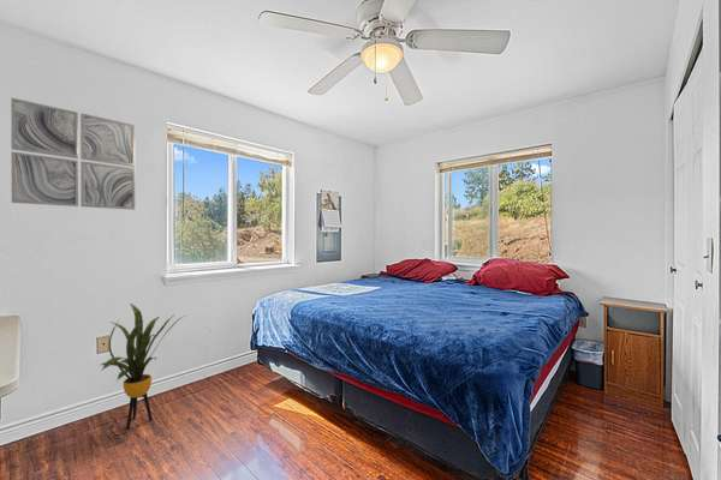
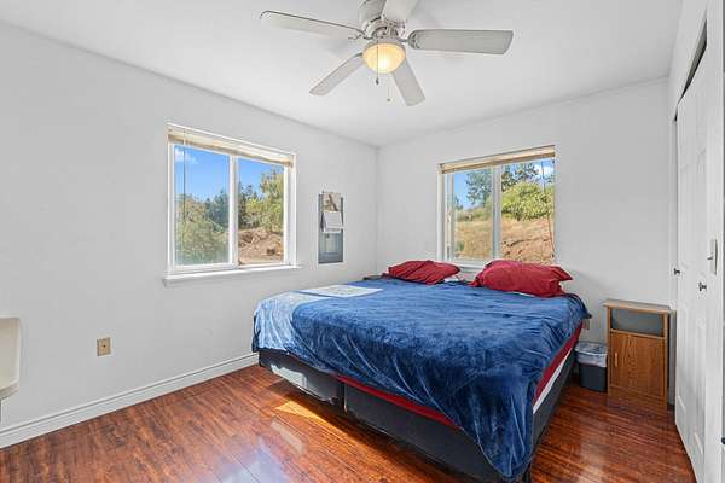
- house plant (142, 362)
- wall art (81, 158)
